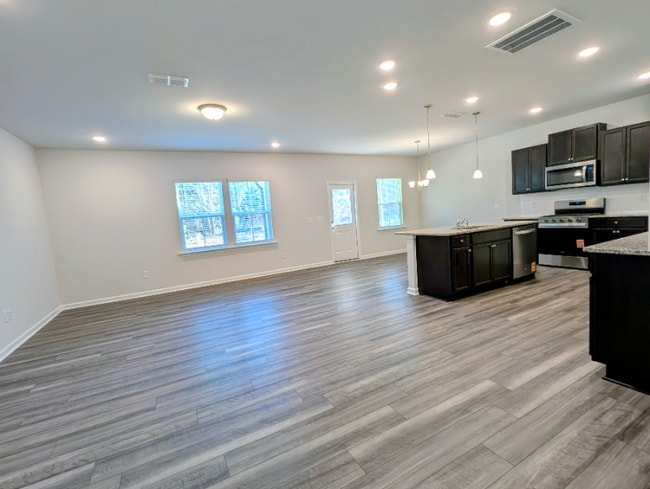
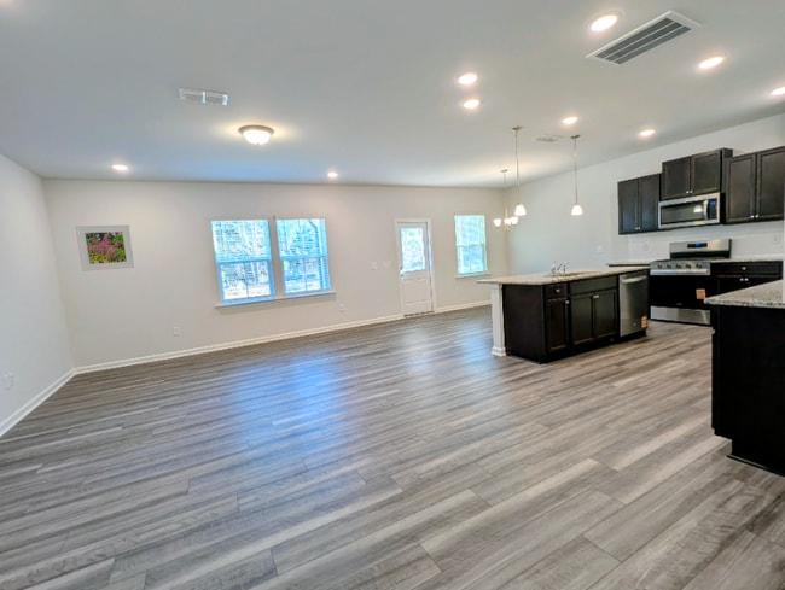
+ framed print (106, 247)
